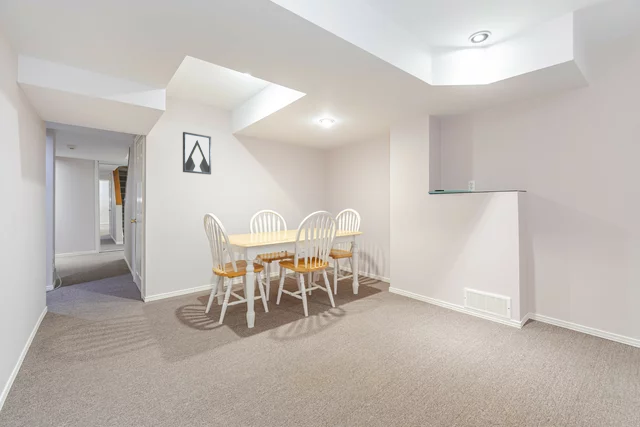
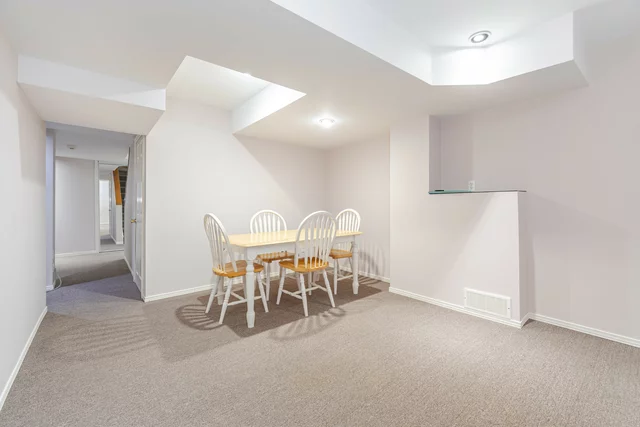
- wall art (197, 153)
